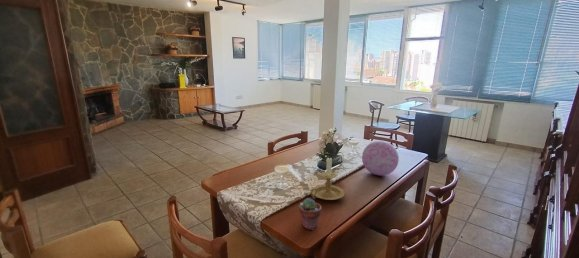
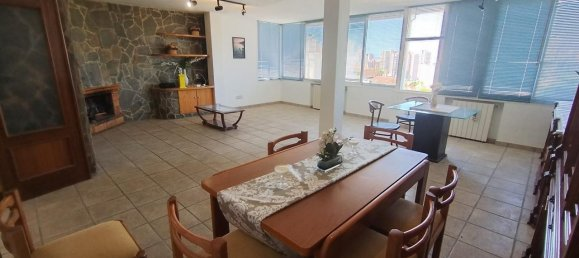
- potted succulent (309, 212)
- decorative orb (380, 158)
- candle holder (326, 177)
